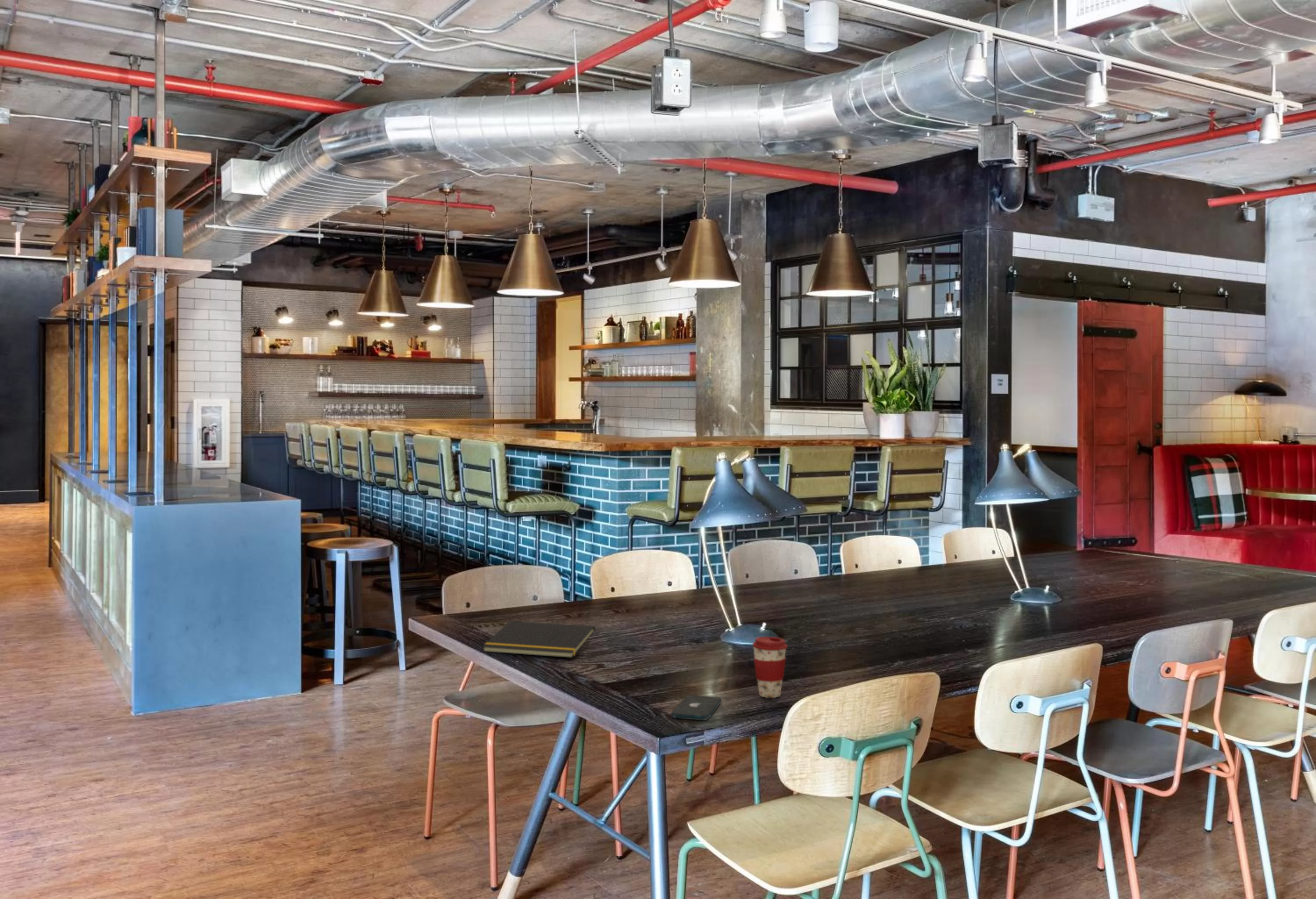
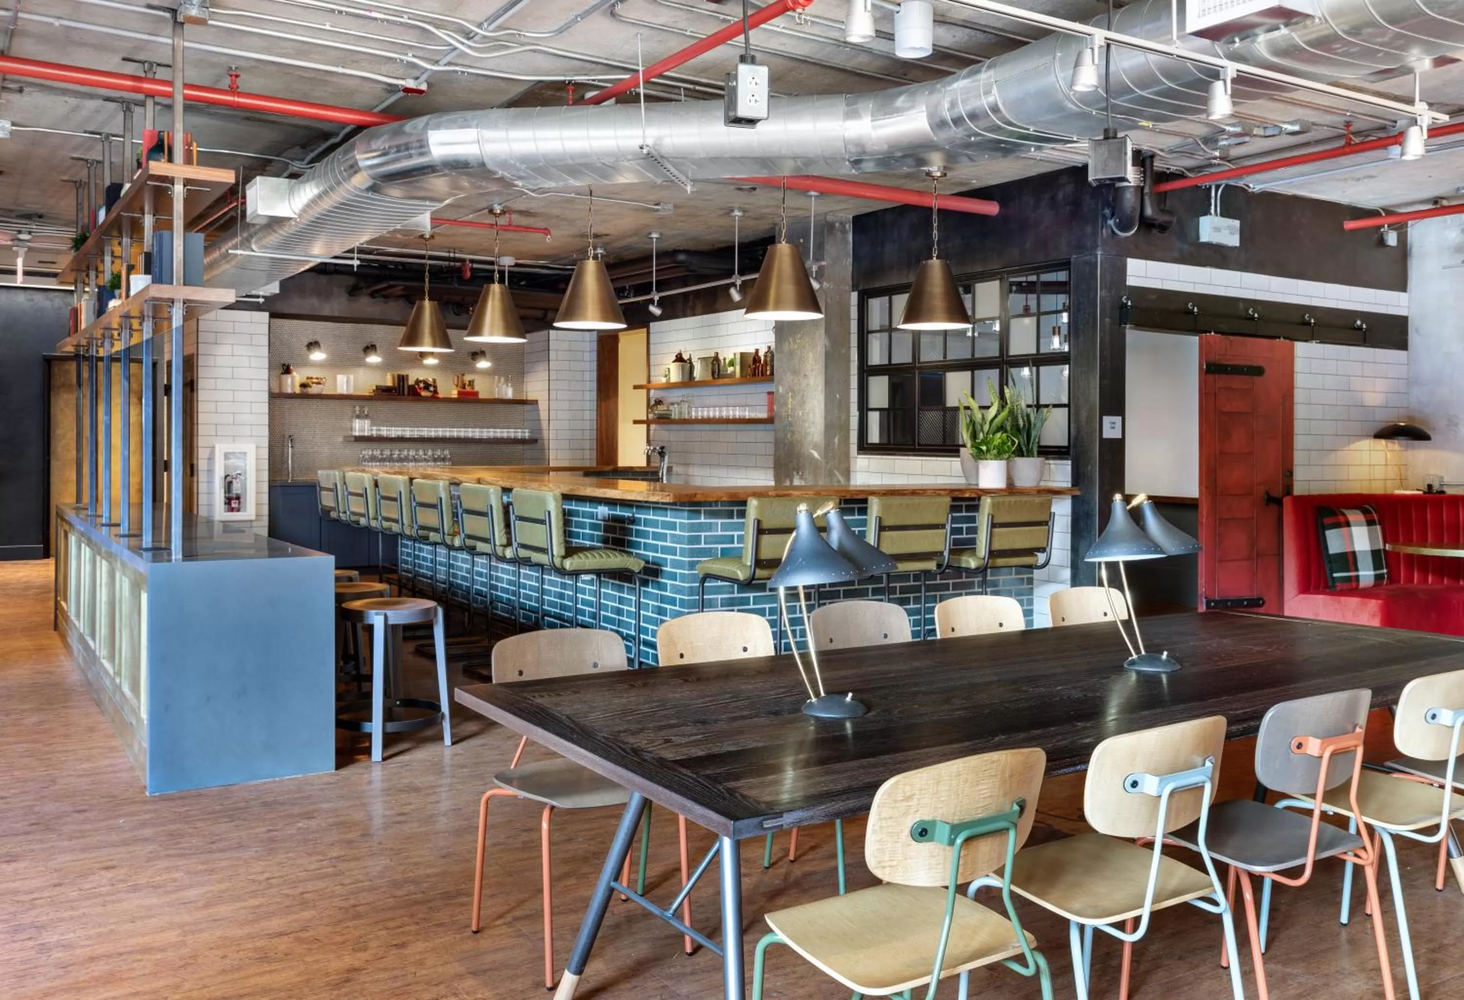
- notepad (540, 639)
- coffee cup (769, 667)
- smartphone (697, 707)
